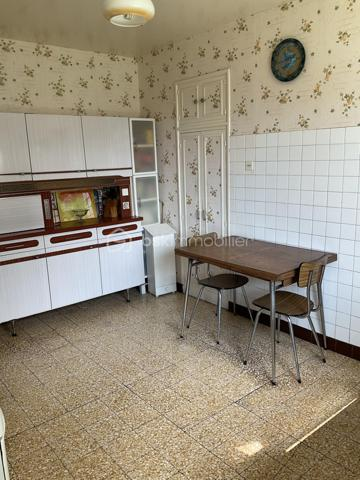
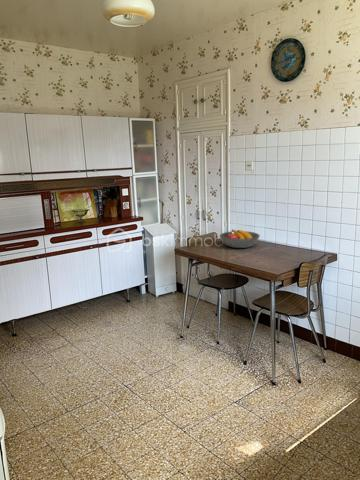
+ fruit bowl (239, 239)
